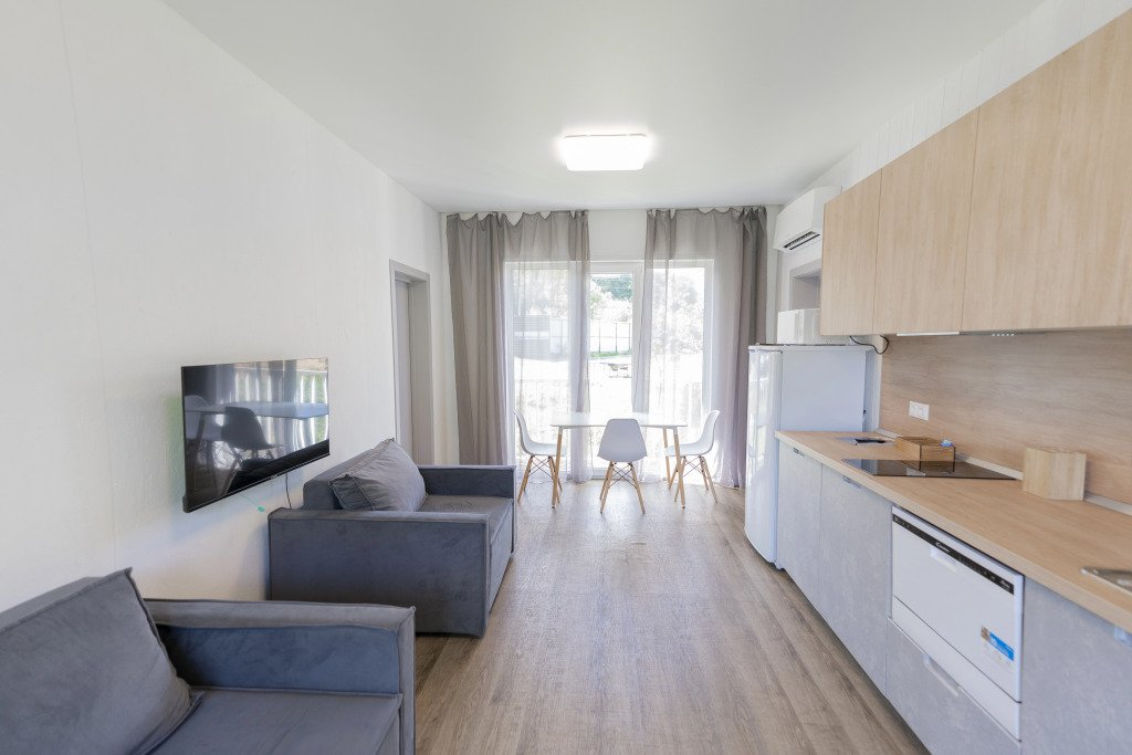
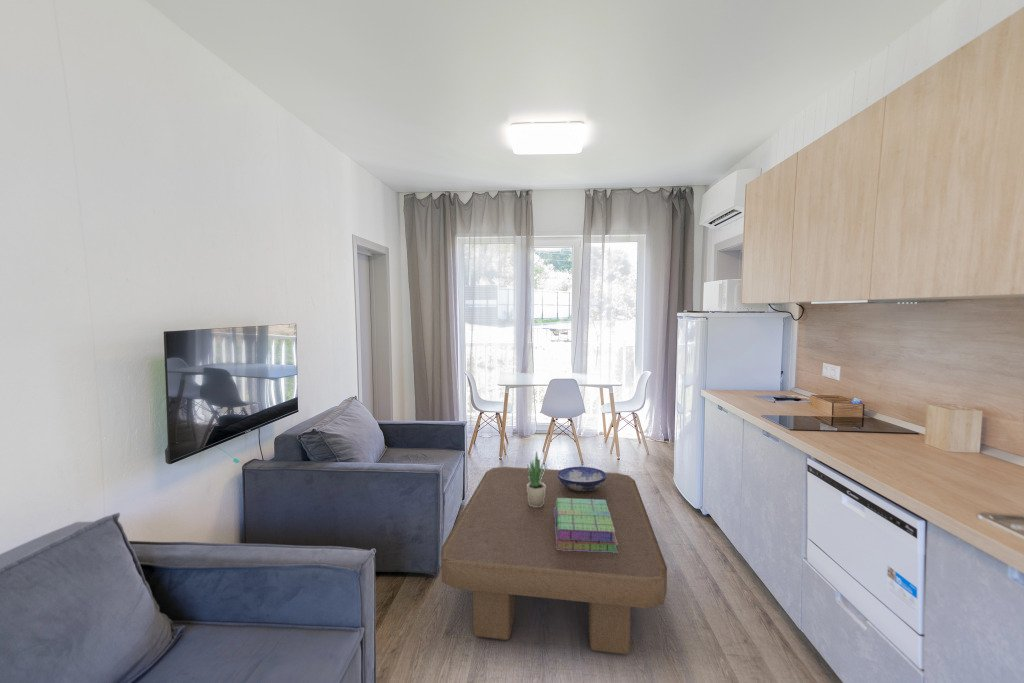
+ ceramic bowl (581, 479)
+ potted plant (534, 477)
+ stack of books (583, 522)
+ coffee table (554, 545)
